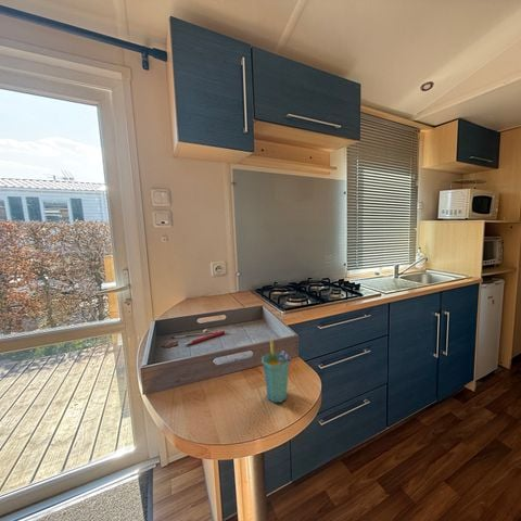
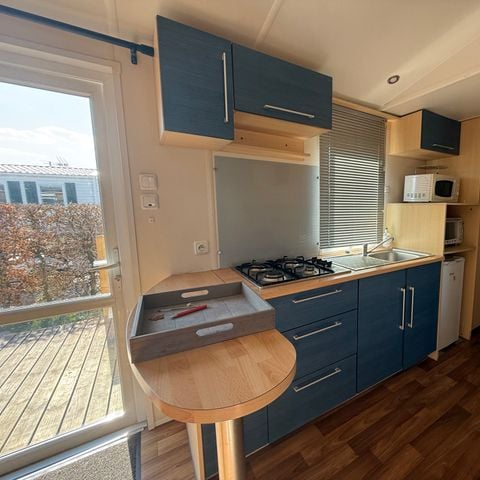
- cup (277, 371)
